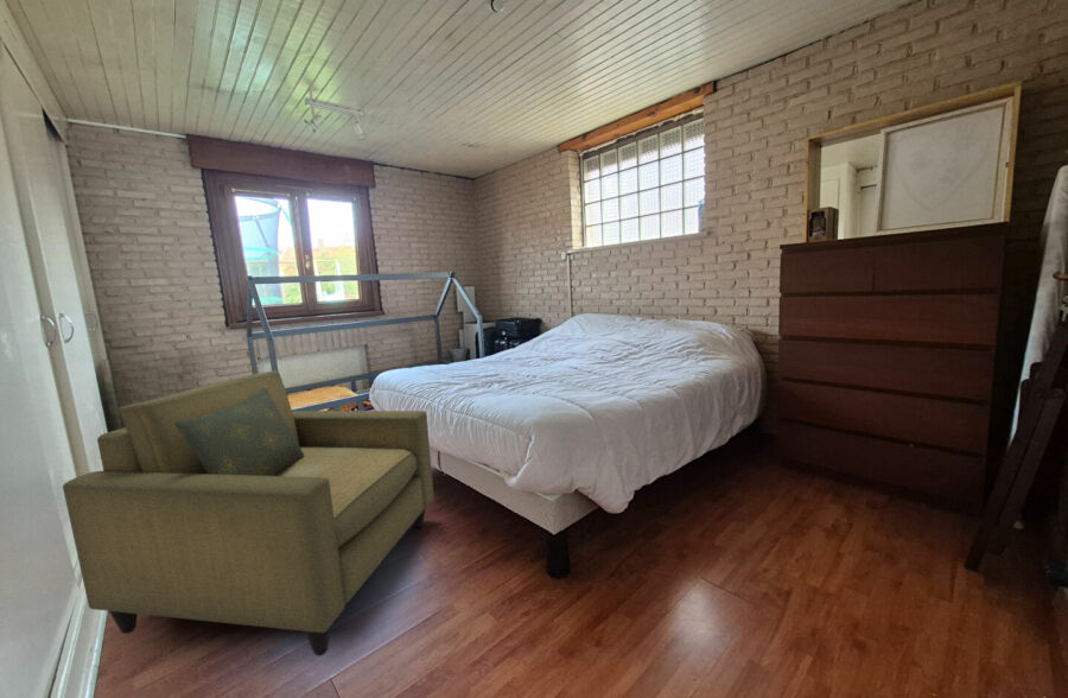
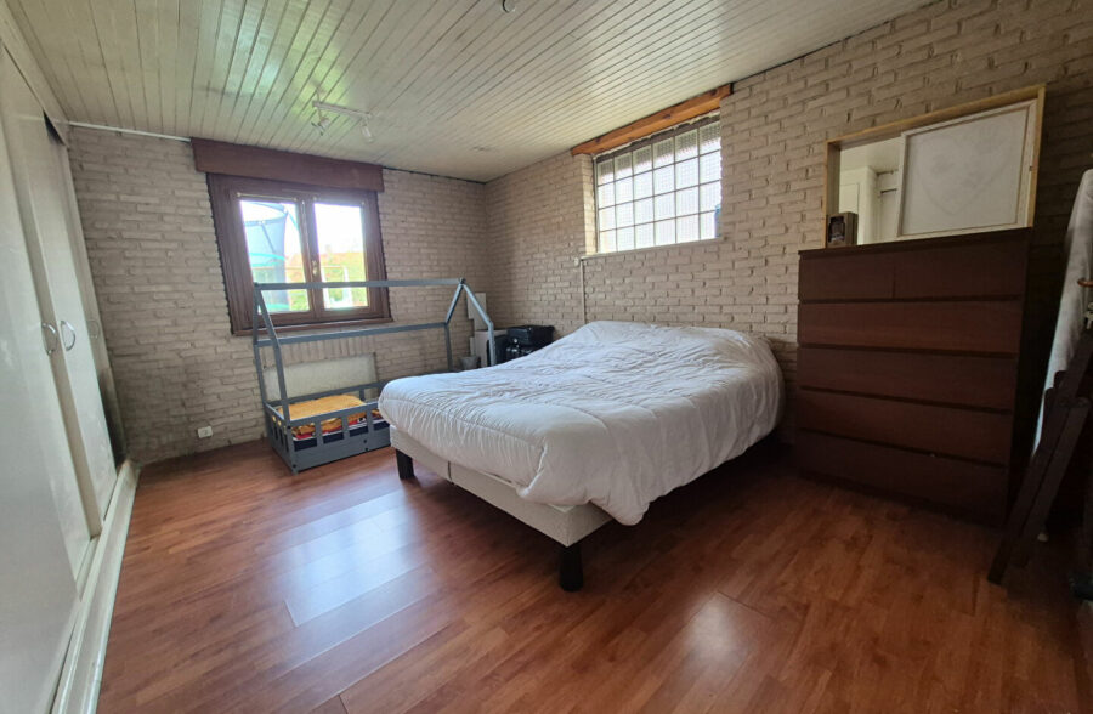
- armchair (286, 478)
